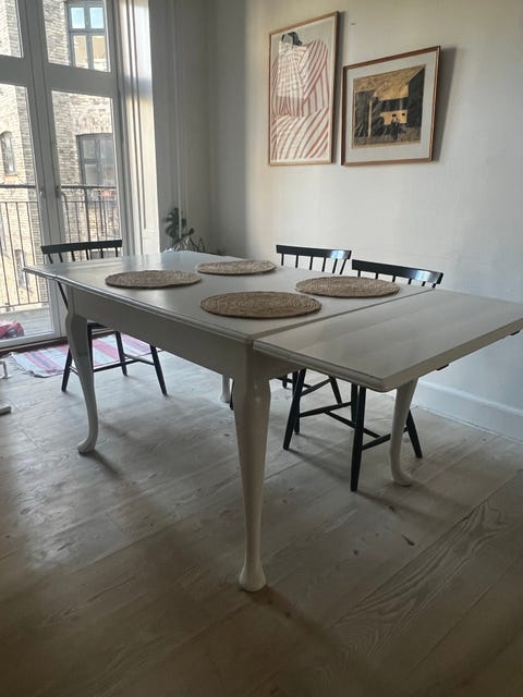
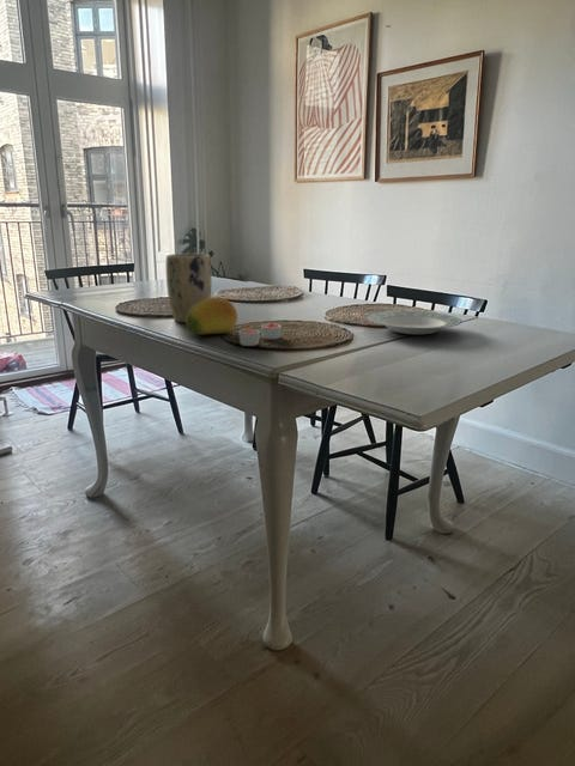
+ plant pot (189, 287)
+ candle (259, 333)
+ plate (412, 324)
+ fruit (210, 316)
